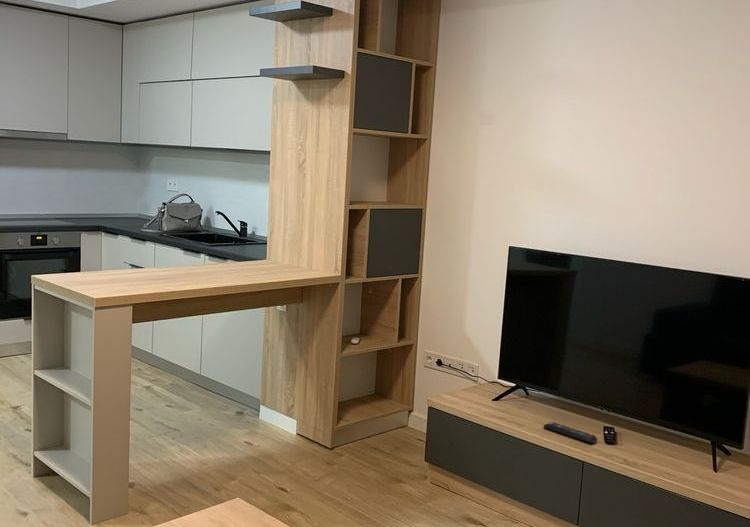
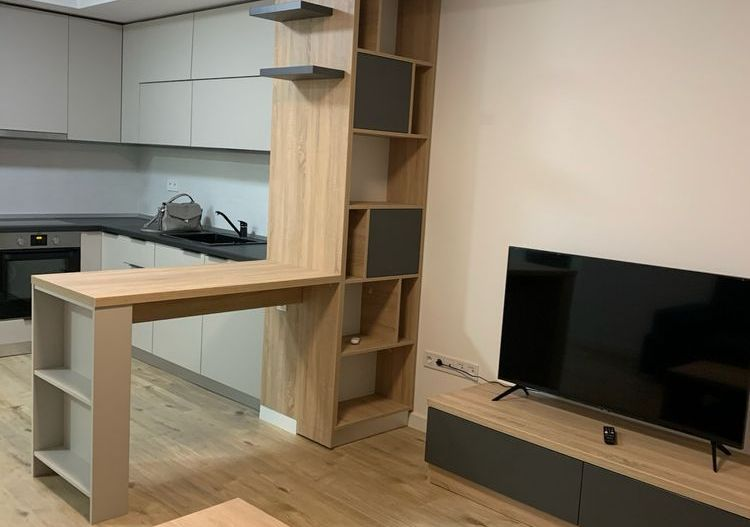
- remote control (569, 432)
